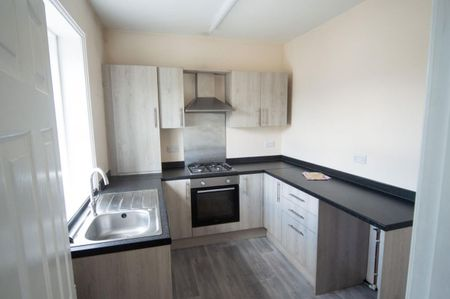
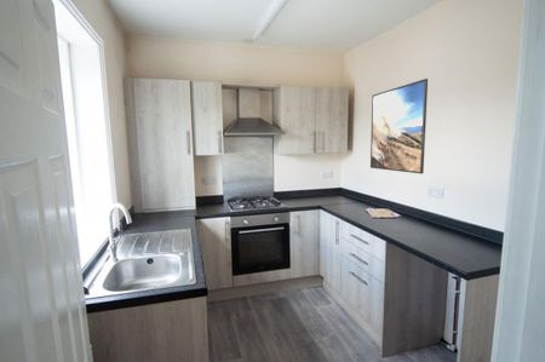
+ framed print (395, 130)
